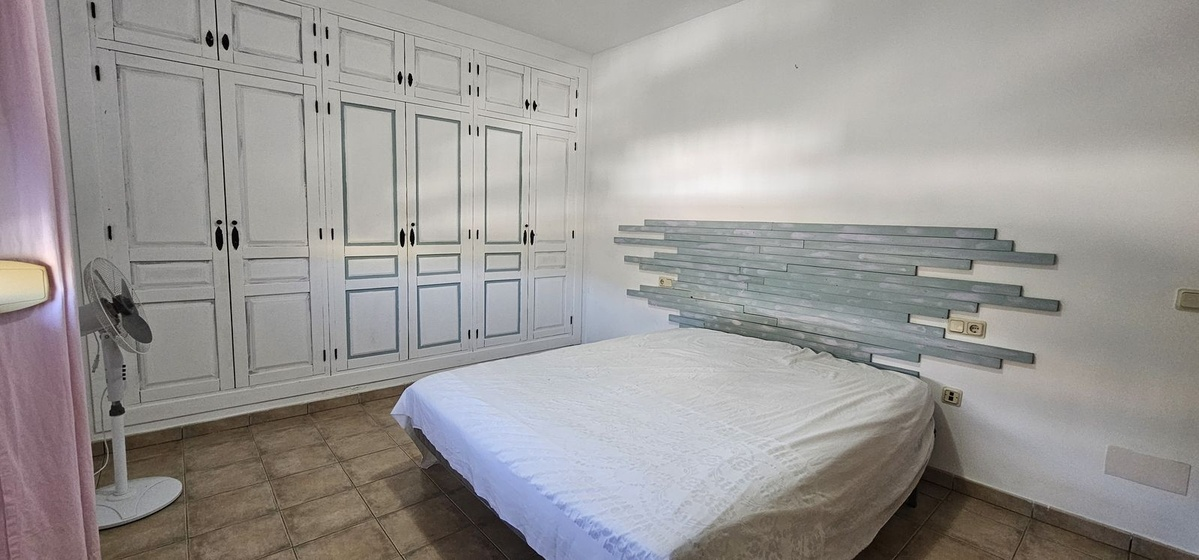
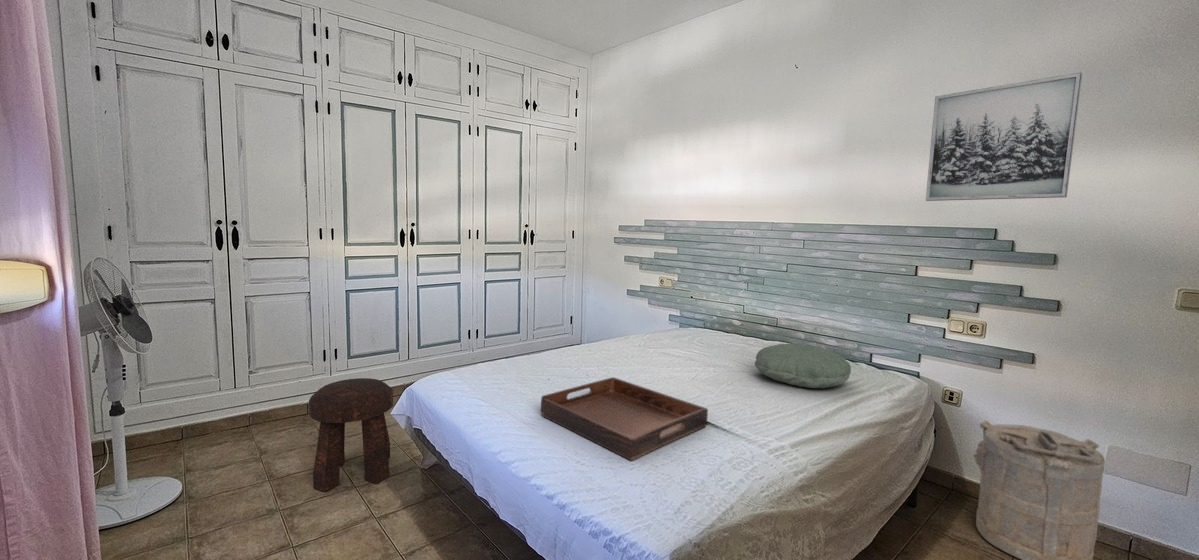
+ laundry hamper (1030, 485)
+ pillow (801, 364)
+ serving tray (620, 411)
+ wall art (996, 143)
+ stool (353, 421)
